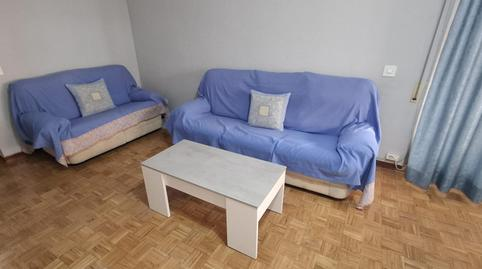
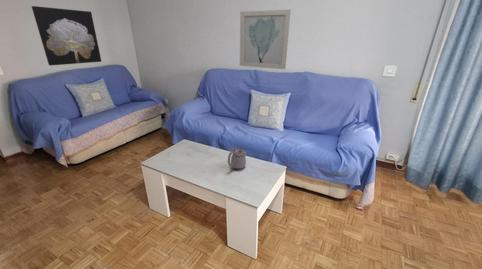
+ teapot (237, 157)
+ wall art (70, 37)
+ wall art (262, 40)
